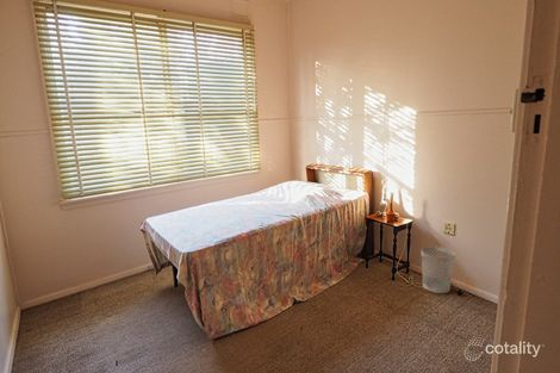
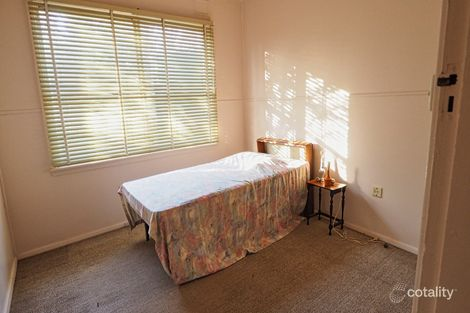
- wastebasket (436, 269)
